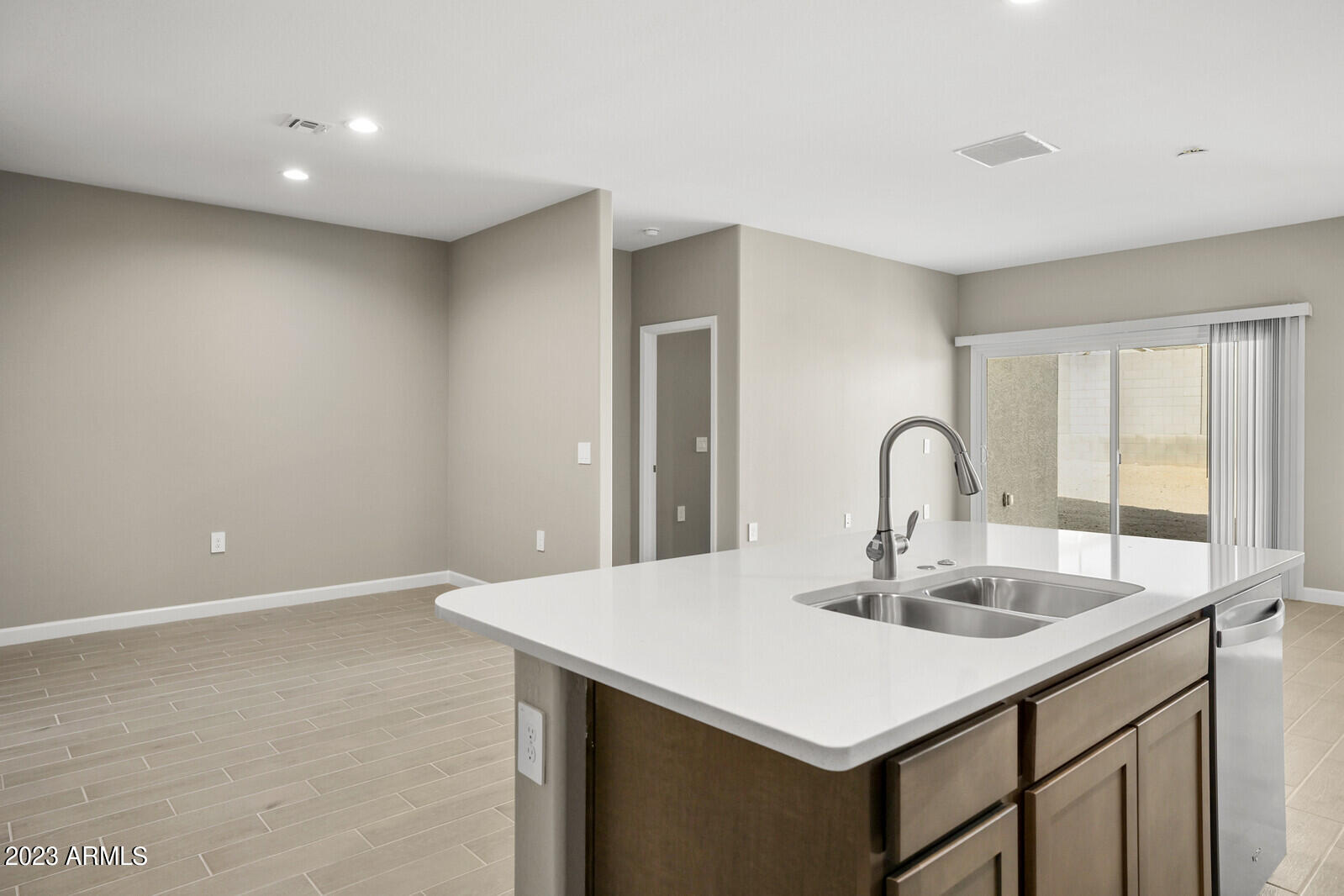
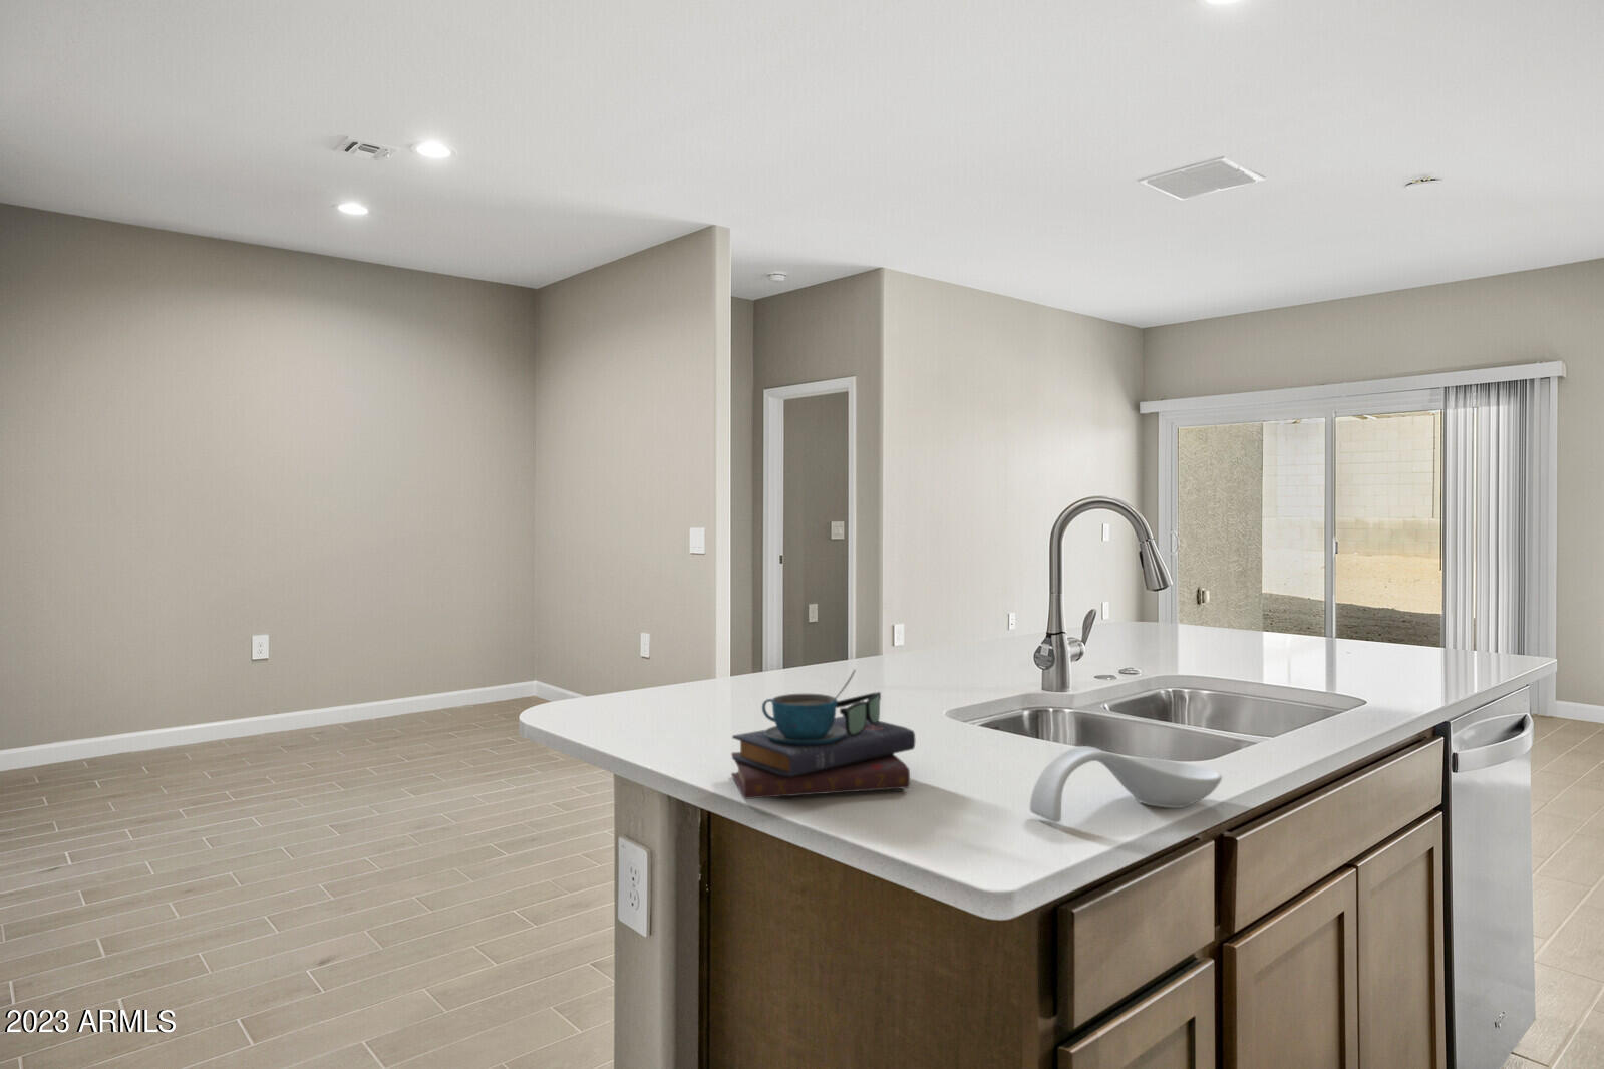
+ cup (821, 723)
+ spoon rest (1127, 776)
